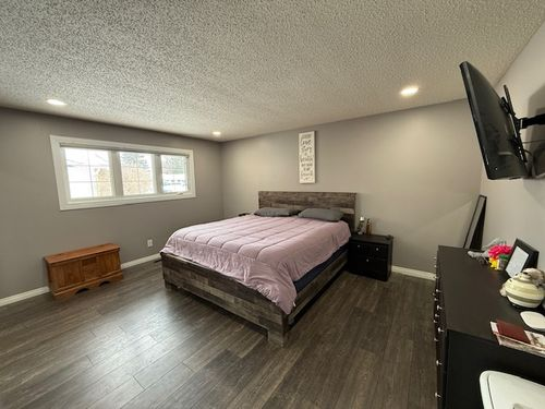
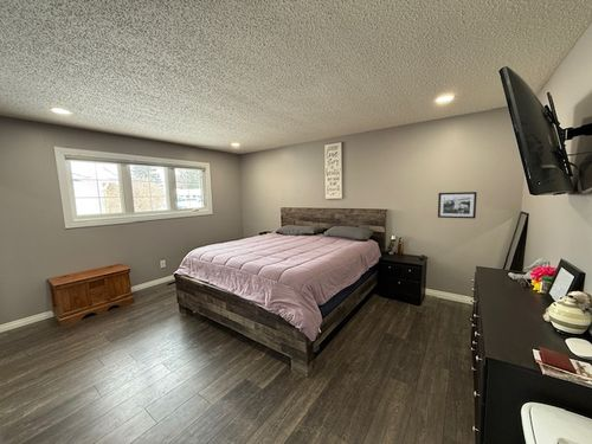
+ picture frame (456, 205)
